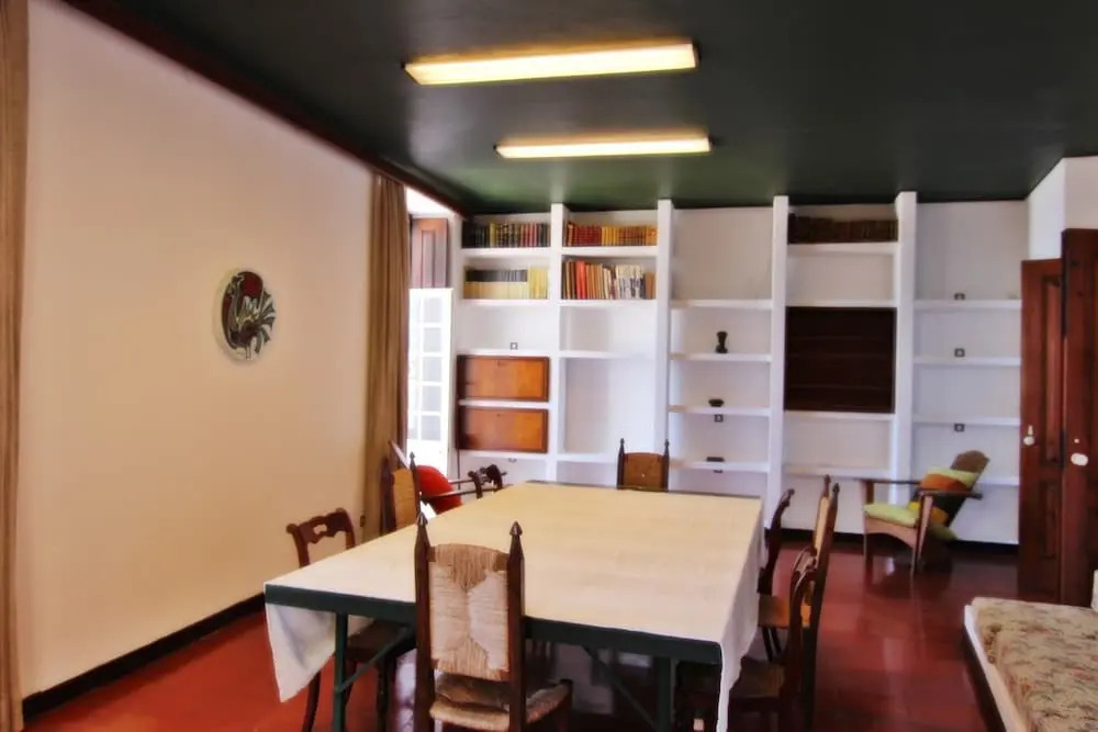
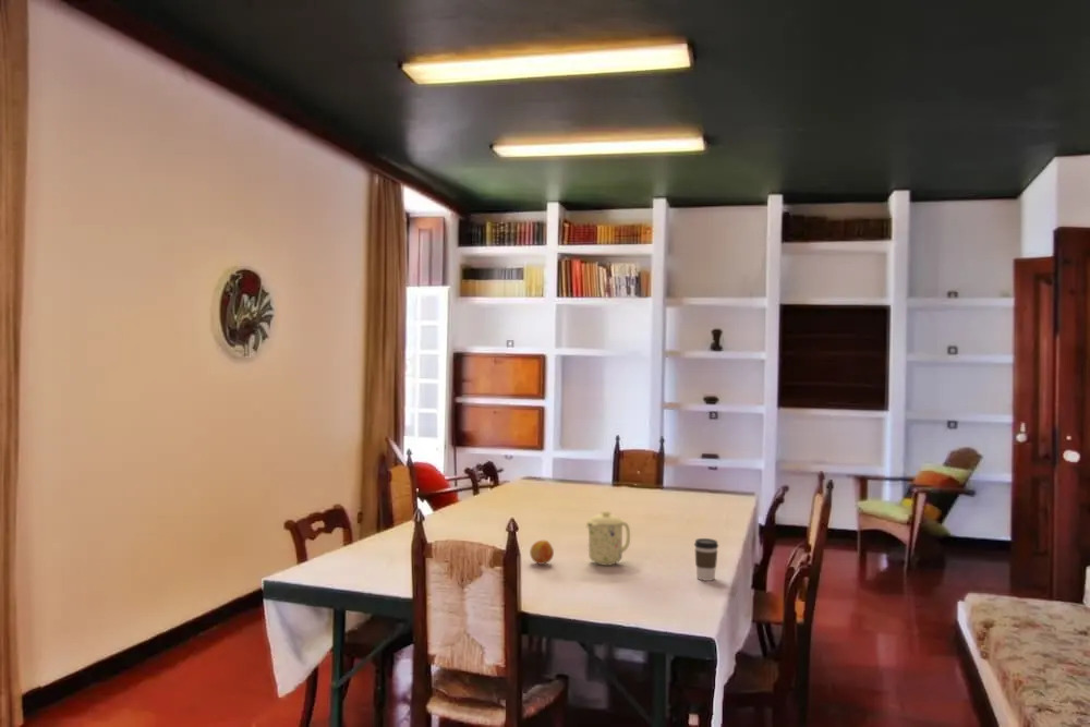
+ fruit (541, 552)
+ mug (607, 536)
+ coffee cup (705, 559)
